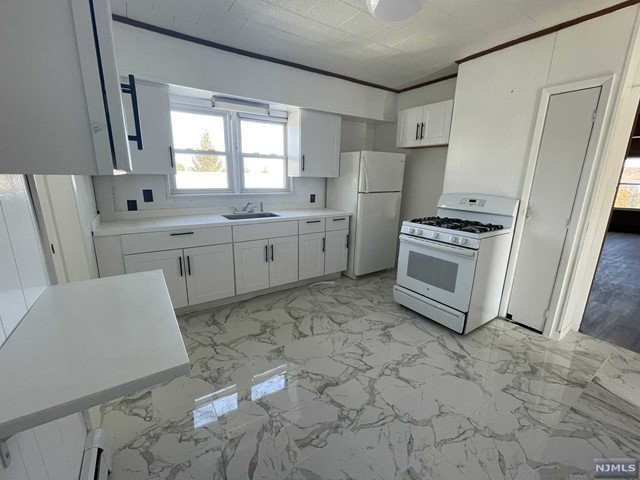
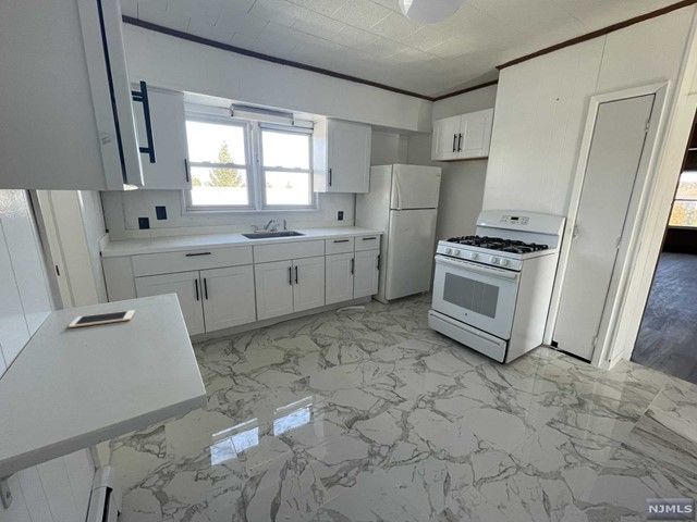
+ cell phone (103, 318)
